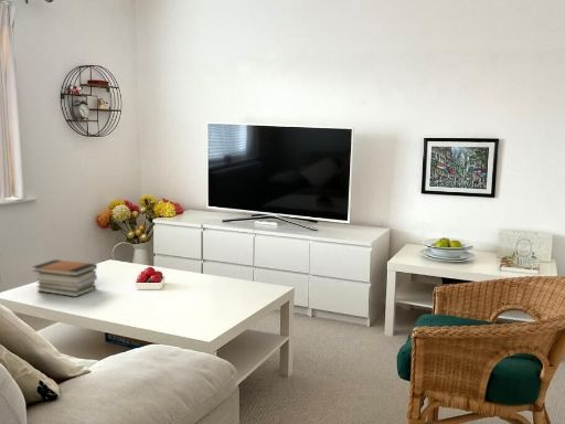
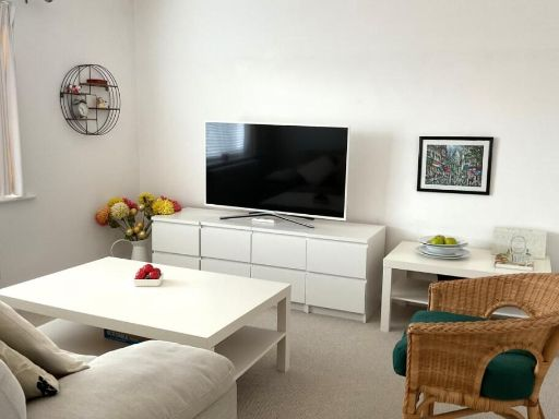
- book stack (66, 277)
